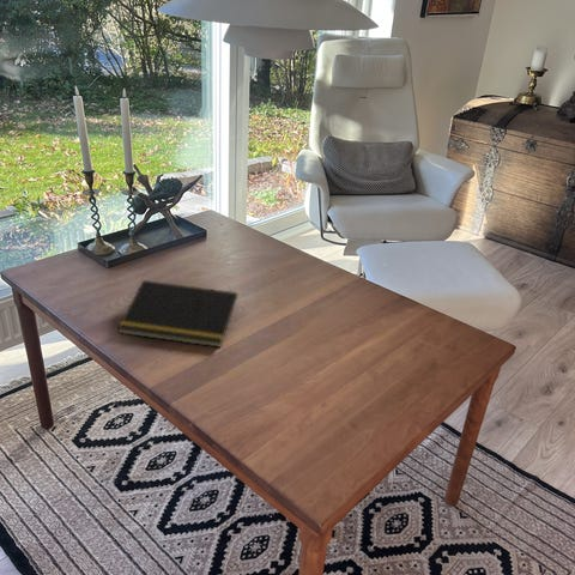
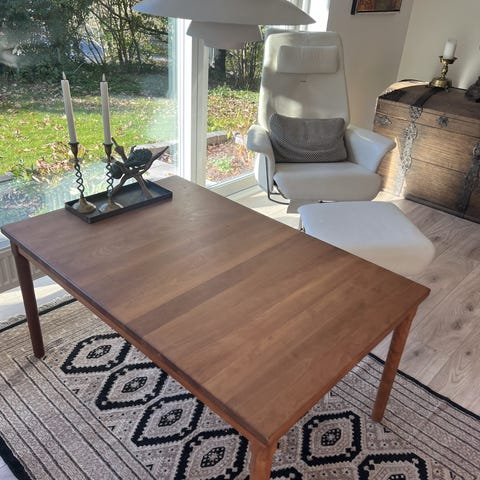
- notepad (180, 311)
